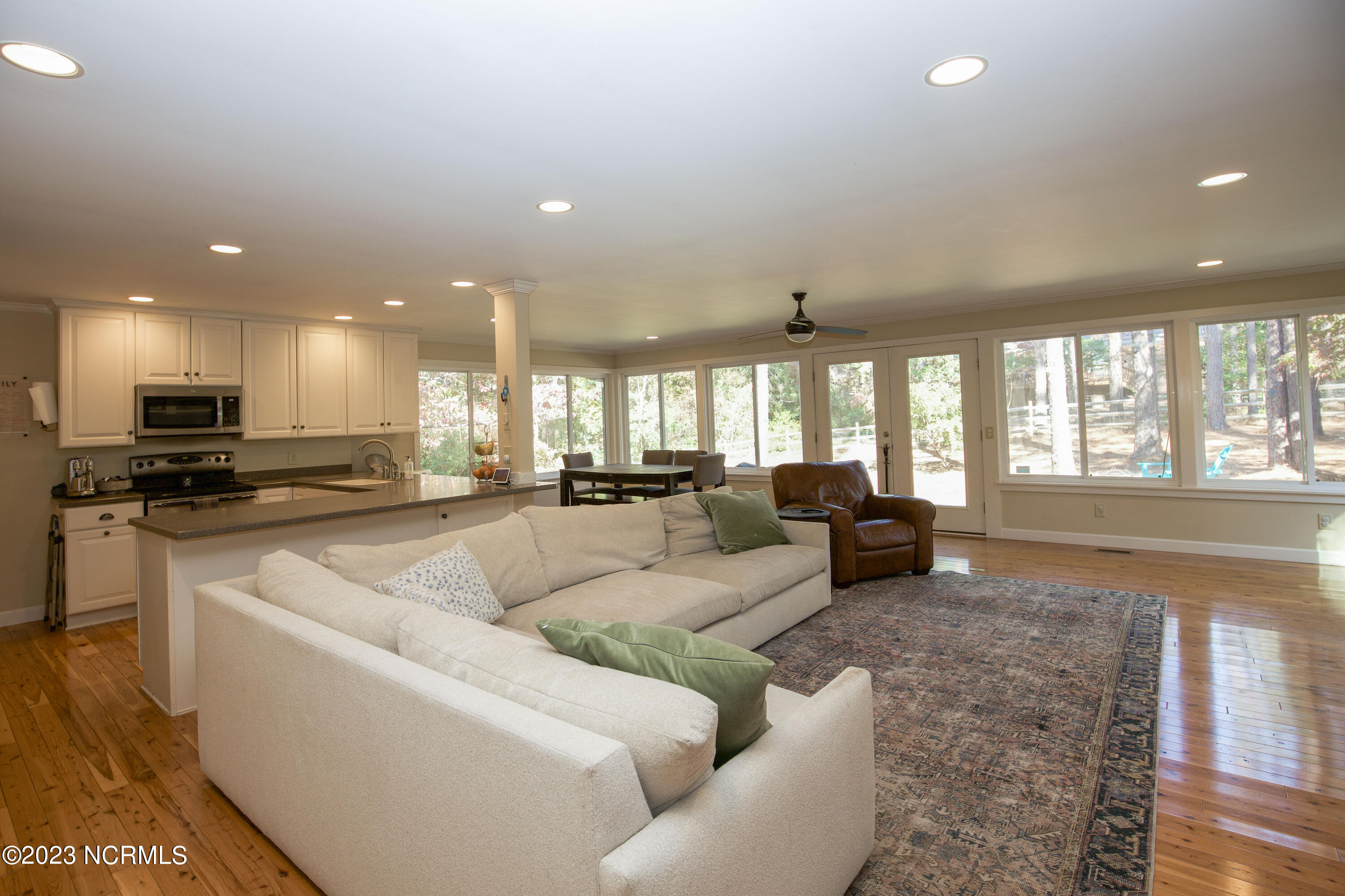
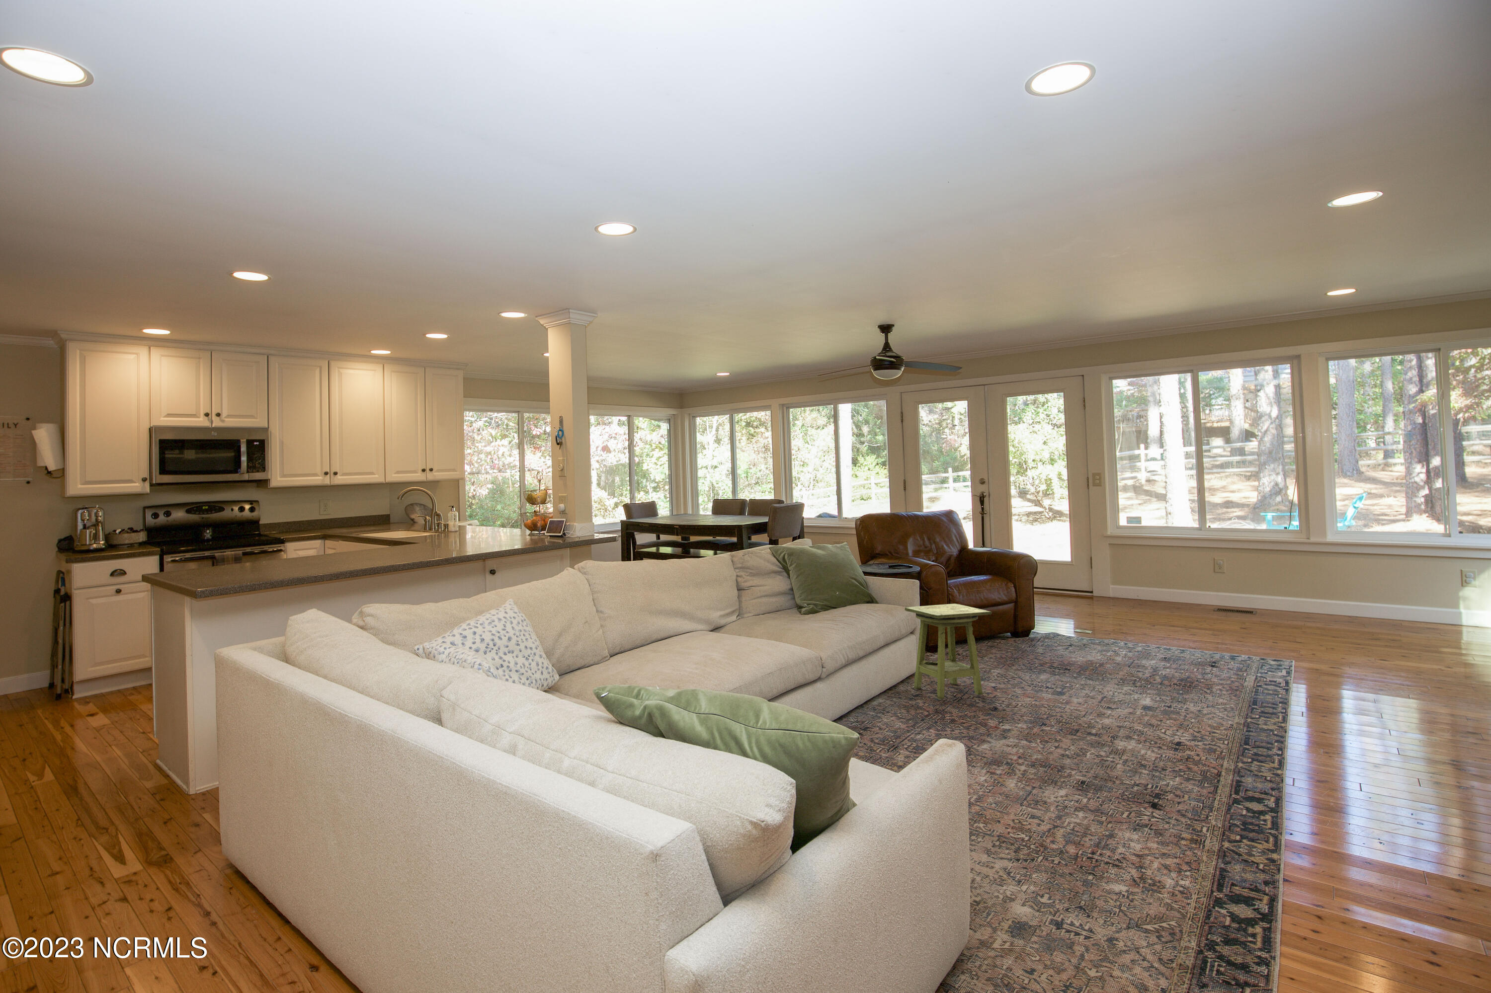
+ side table (948, 651)
